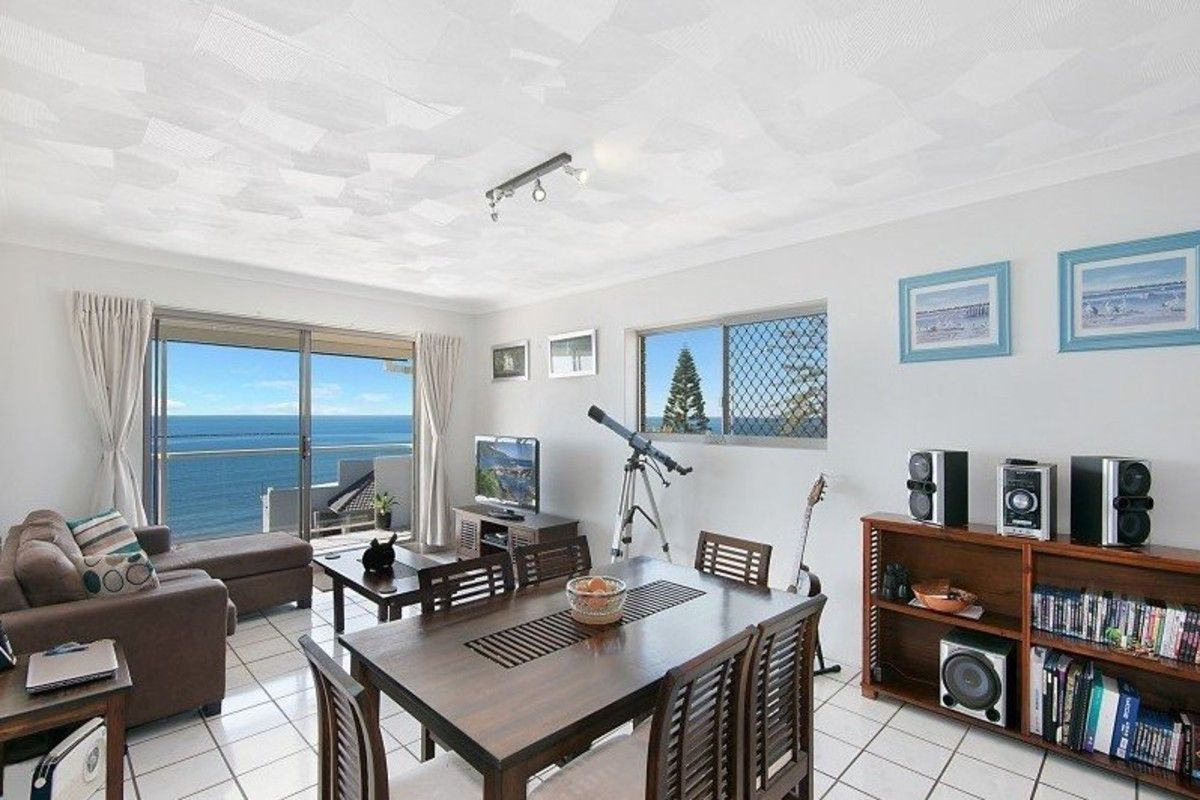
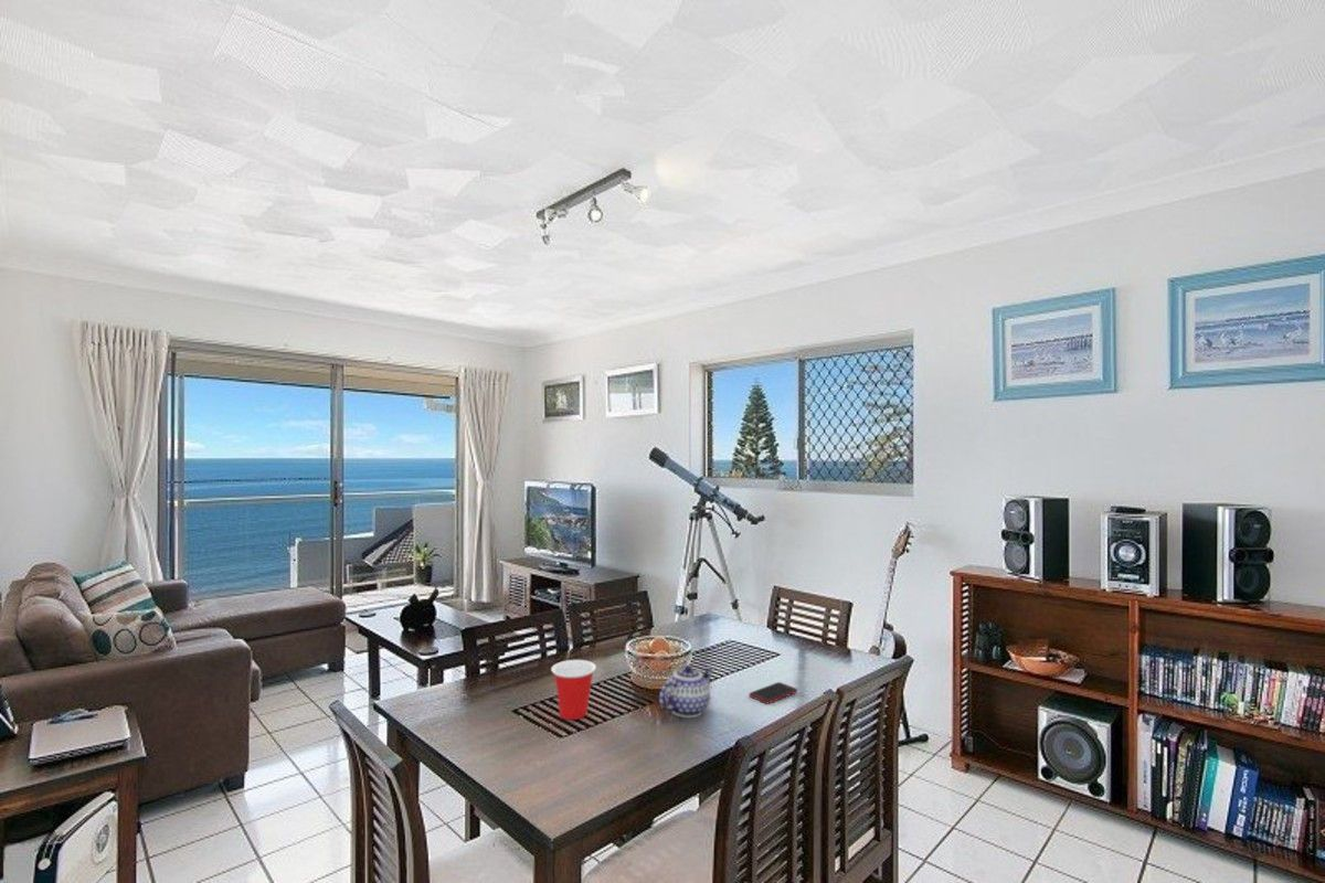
+ cup (573, 690)
+ cell phone (773, 692)
+ teapot (687, 688)
